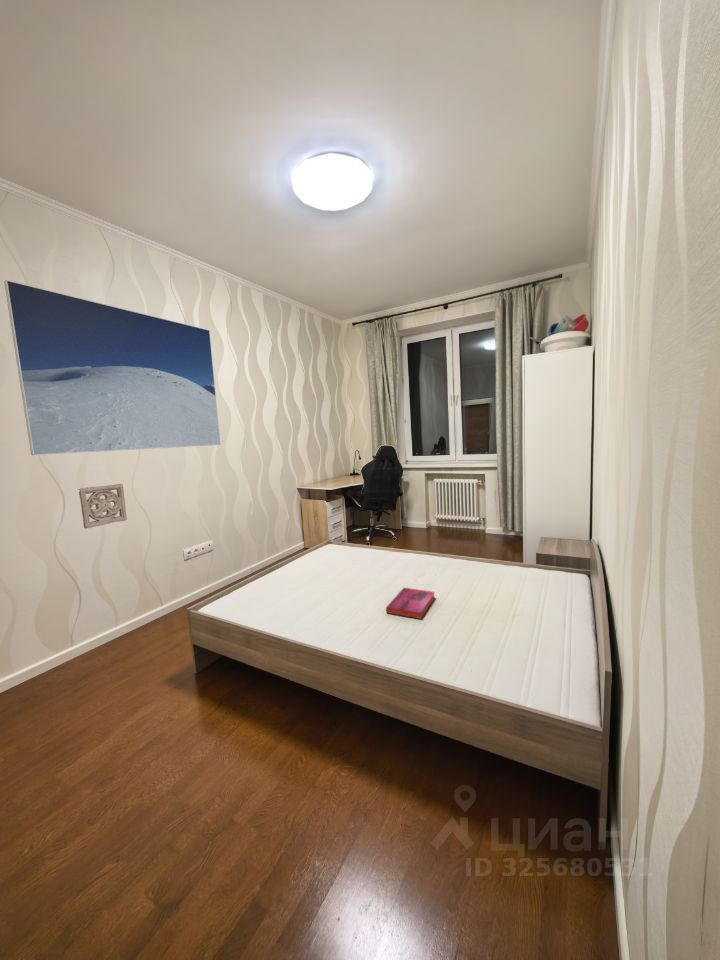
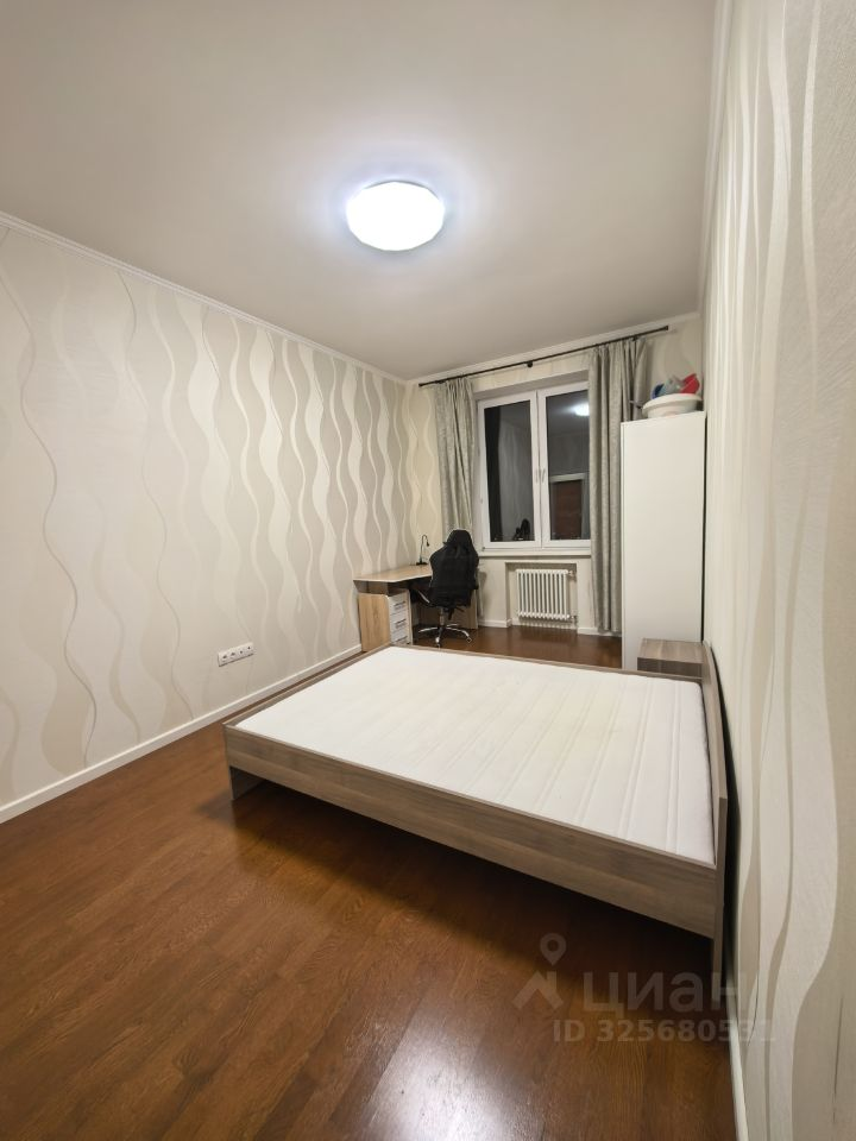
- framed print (136, 381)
- hardback book (411, 602)
- wall ornament (103, 505)
